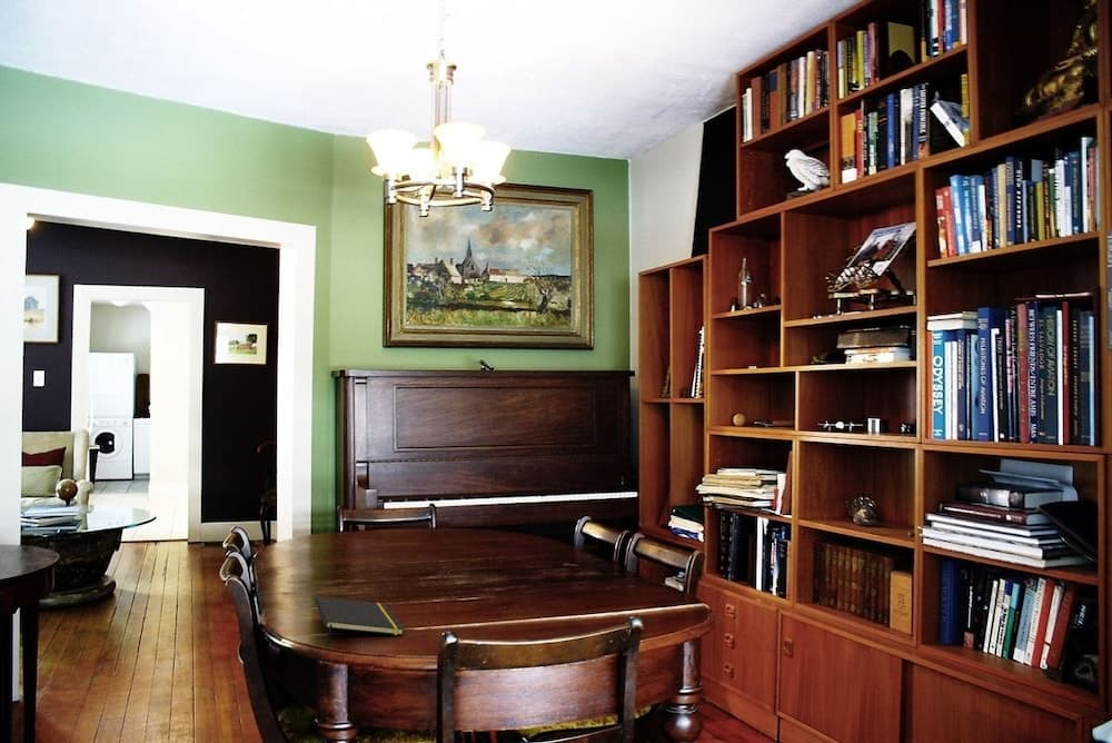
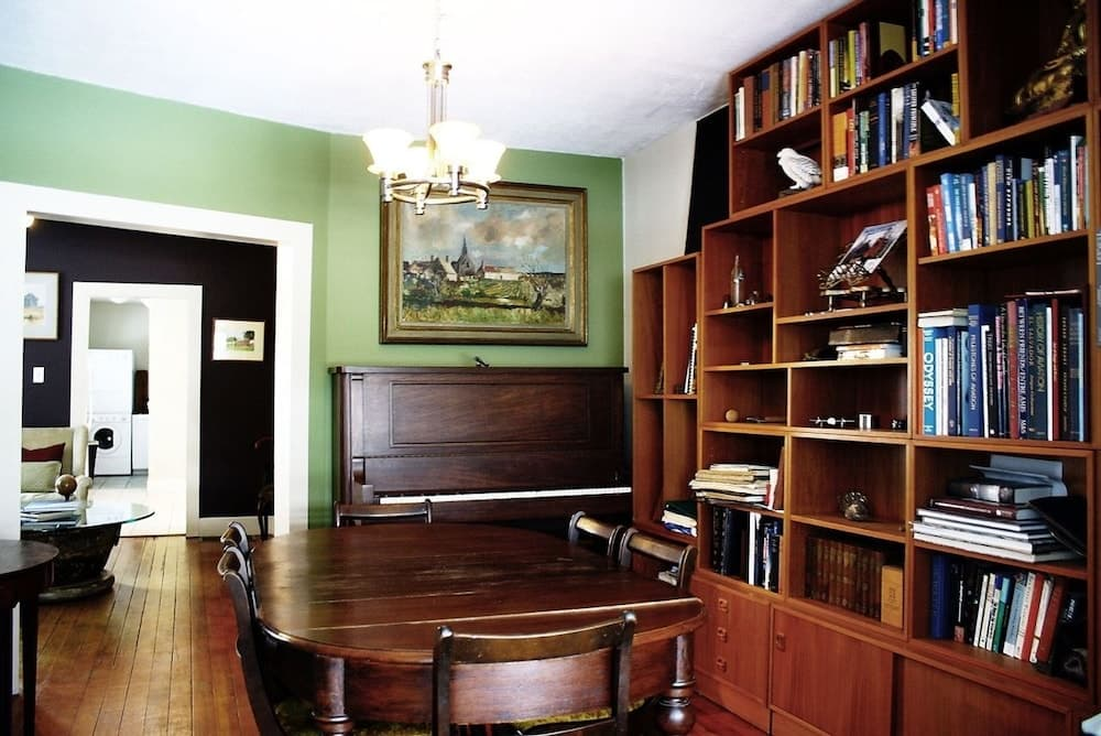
- notepad (357, 614)
